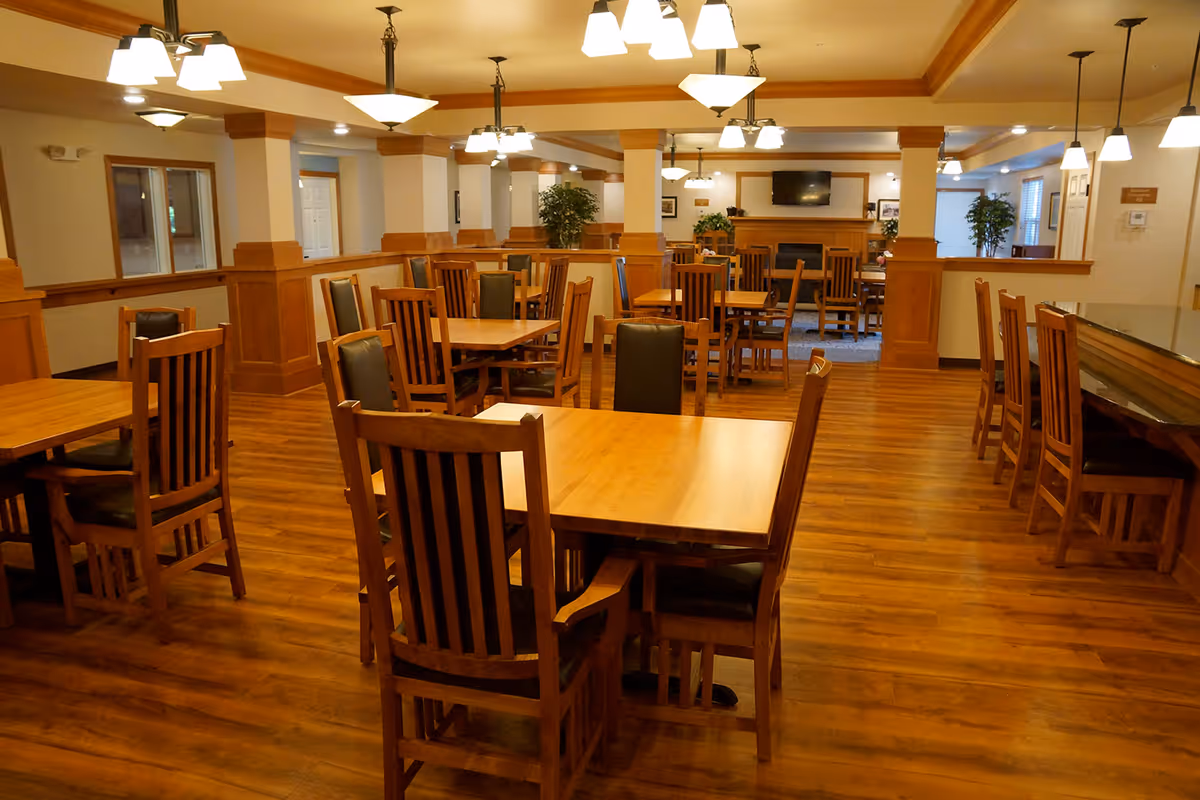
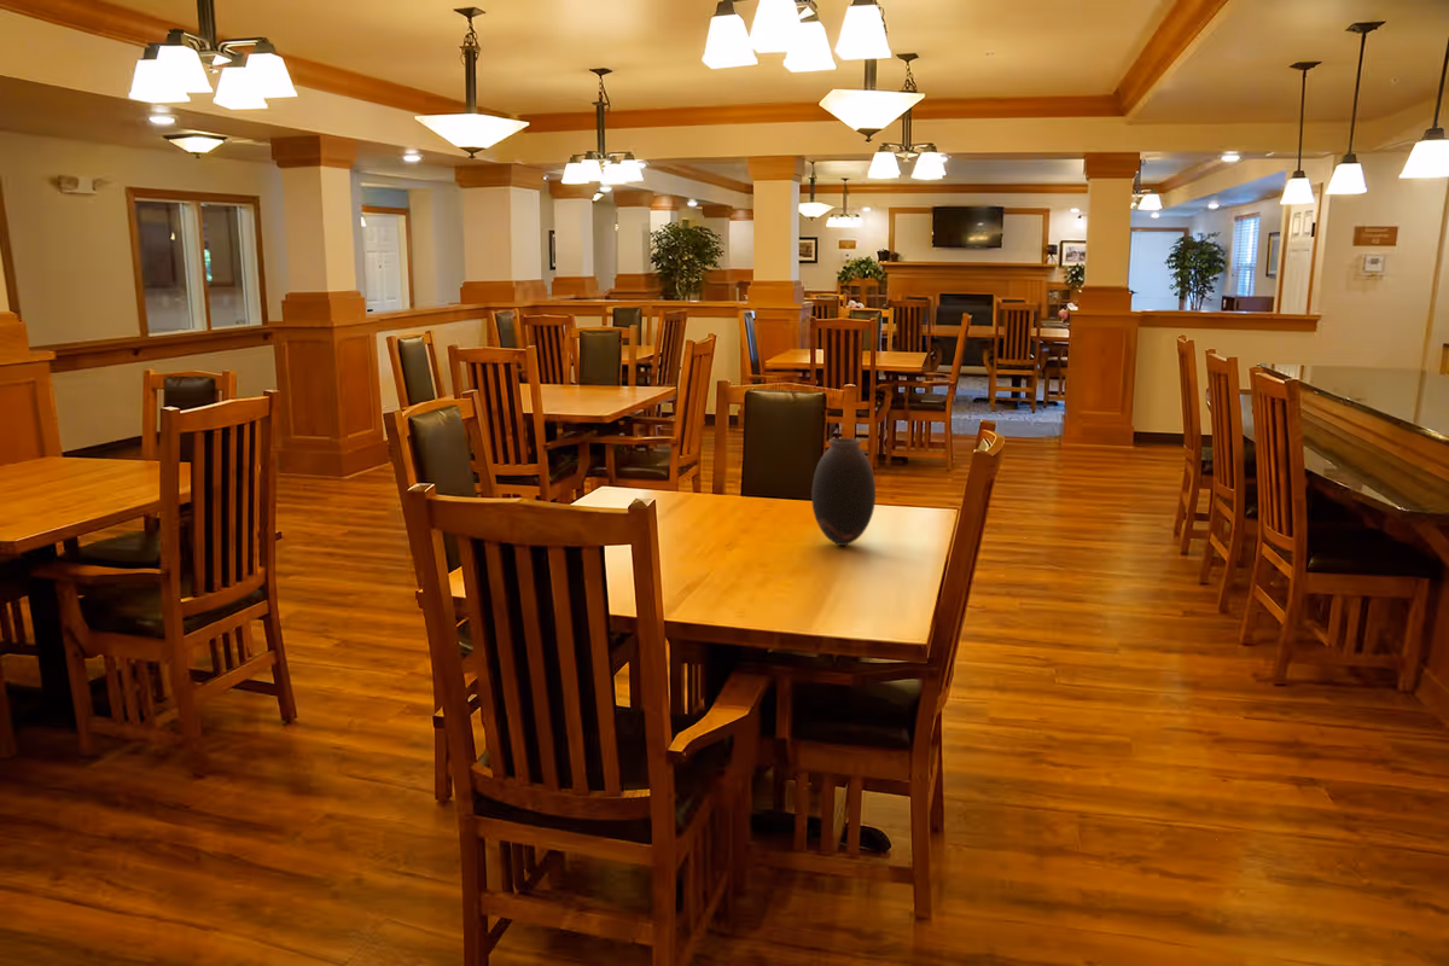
+ vase (843, 493)
